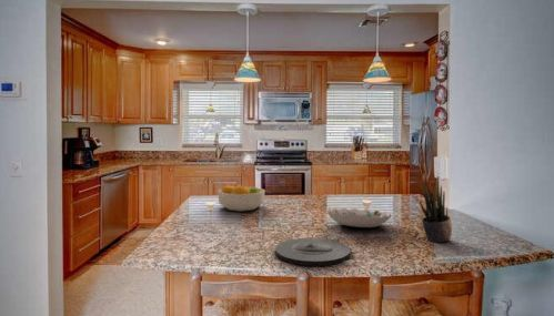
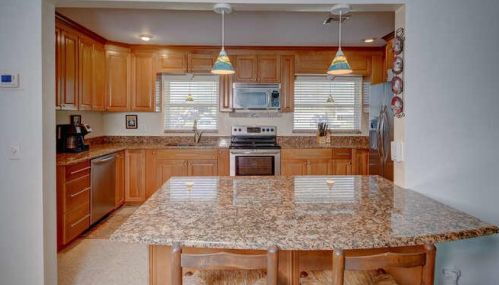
- decorative bowl (357, 216)
- potted plant (434, 207)
- plate (312, 247)
- fruit bowl (241, 194)
